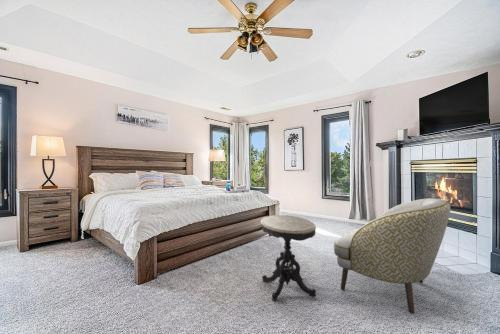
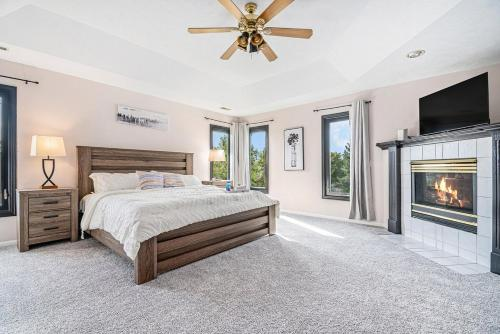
- armchair (390, 242)
- side table (287, 255)
